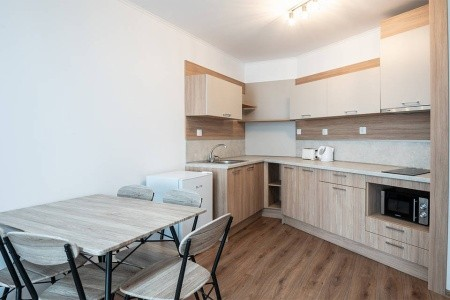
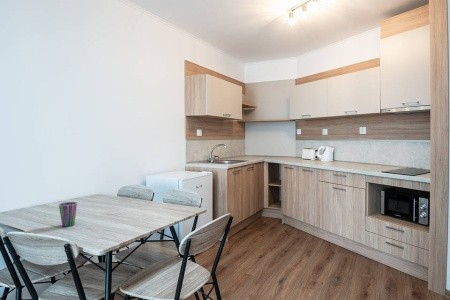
+ cup (68, 214)
